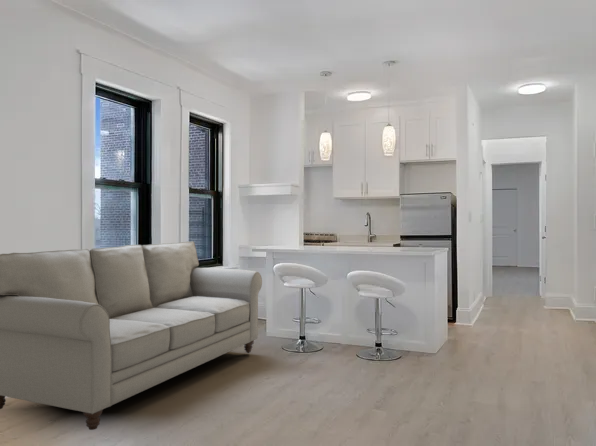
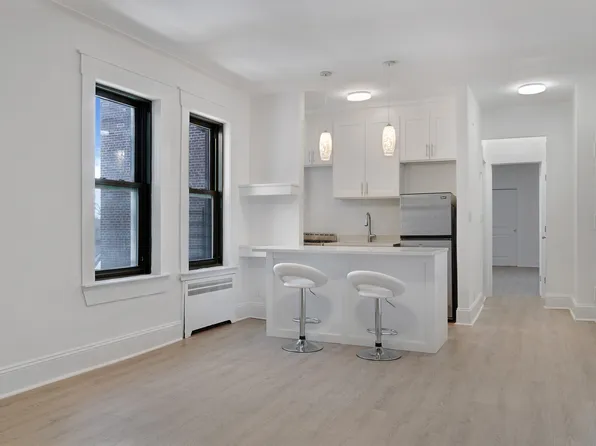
- sofa (145, 311)
